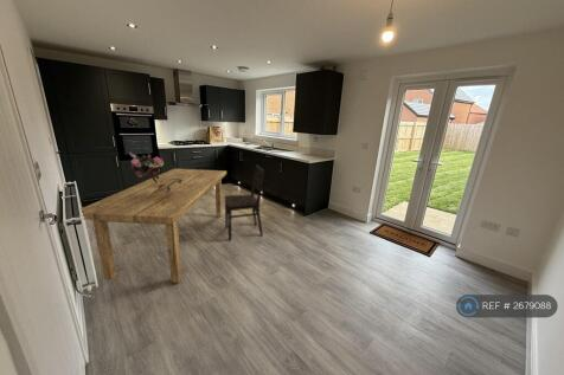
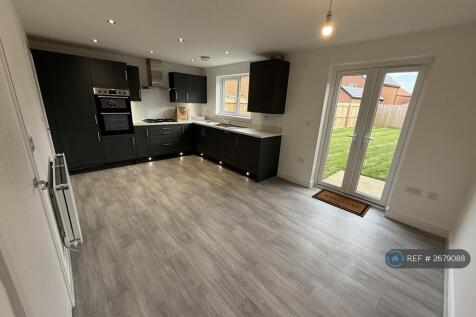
- dining chair (243, 200)
- dining table (175, 213)
- bouquet (155, 174)
